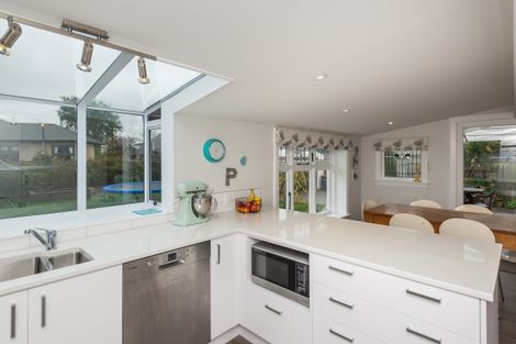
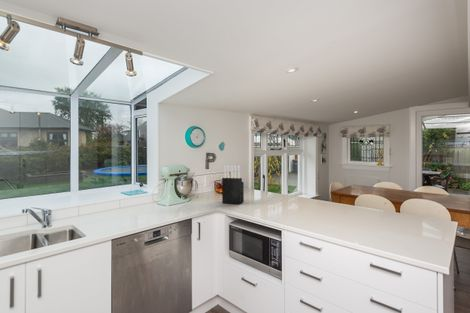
+ knife block (233, 183)
